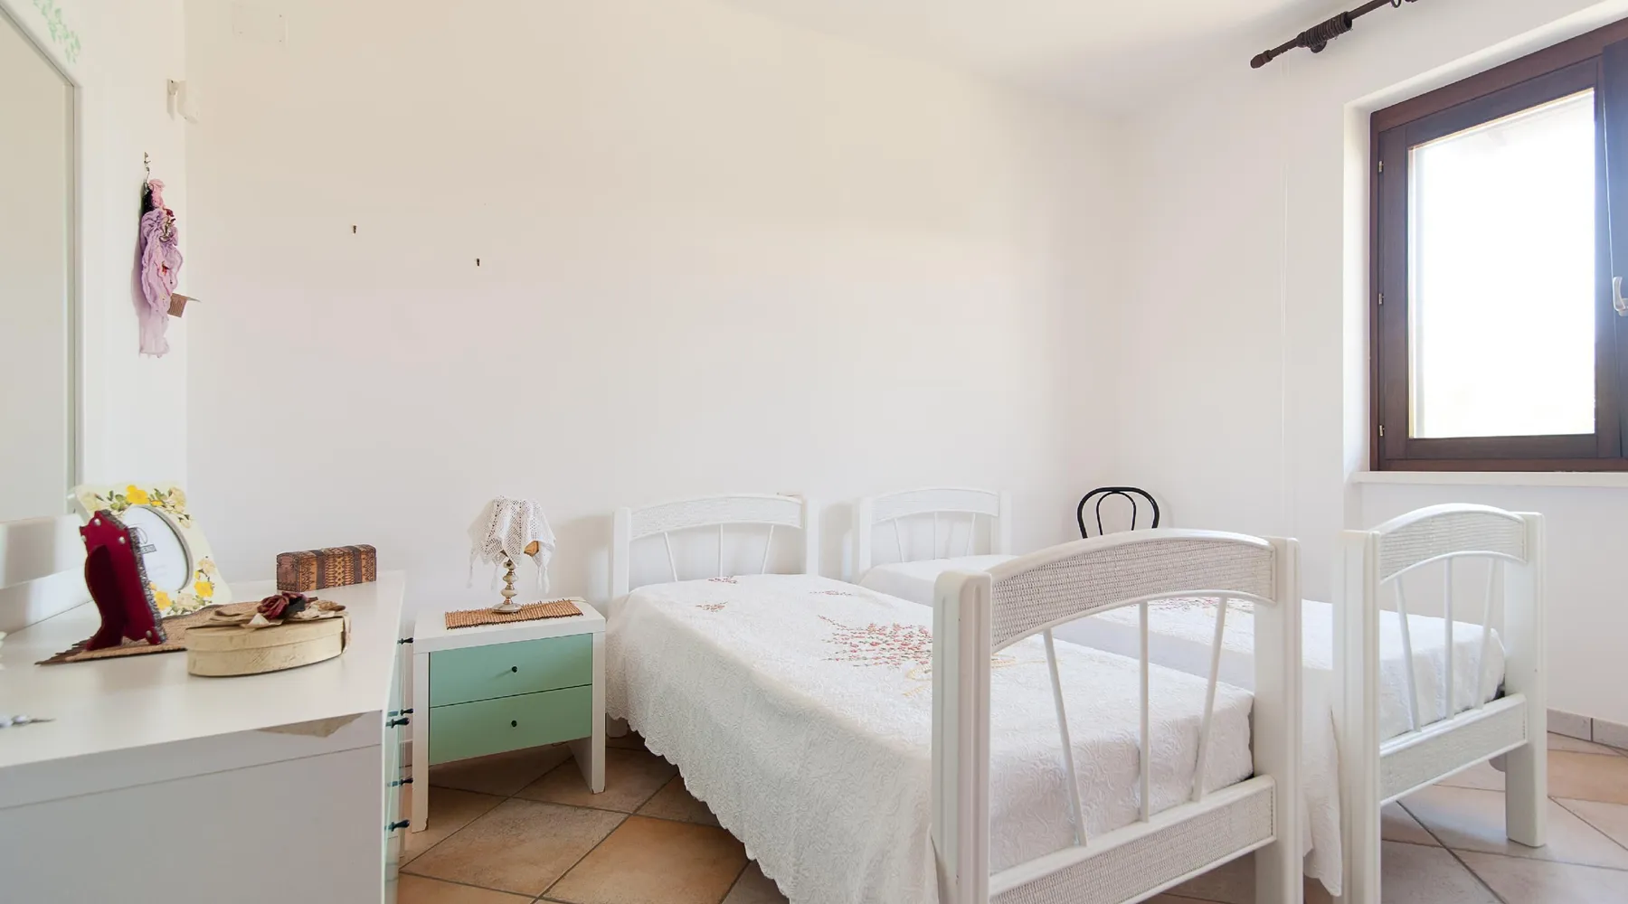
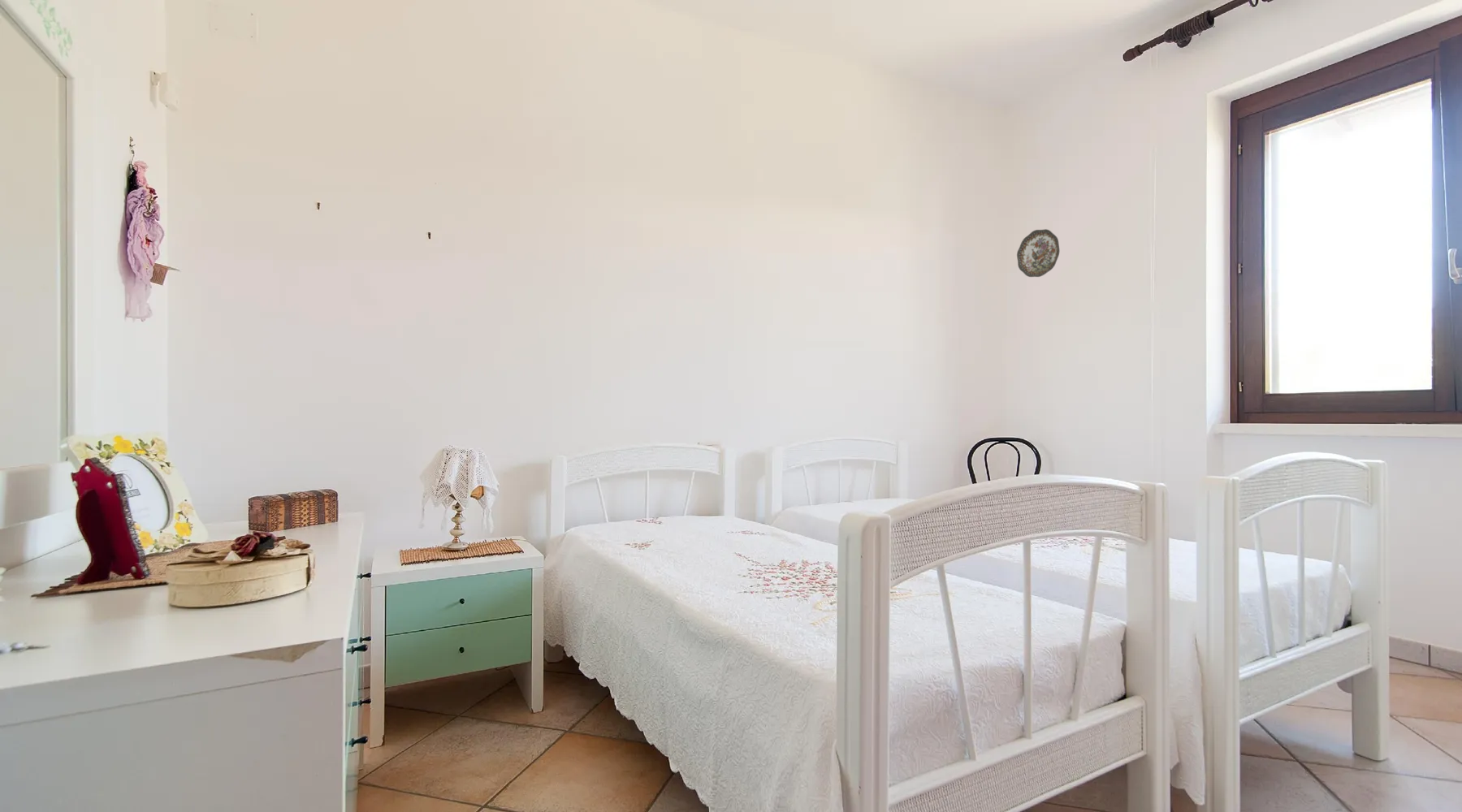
+ decorative plate (1039, 253)
